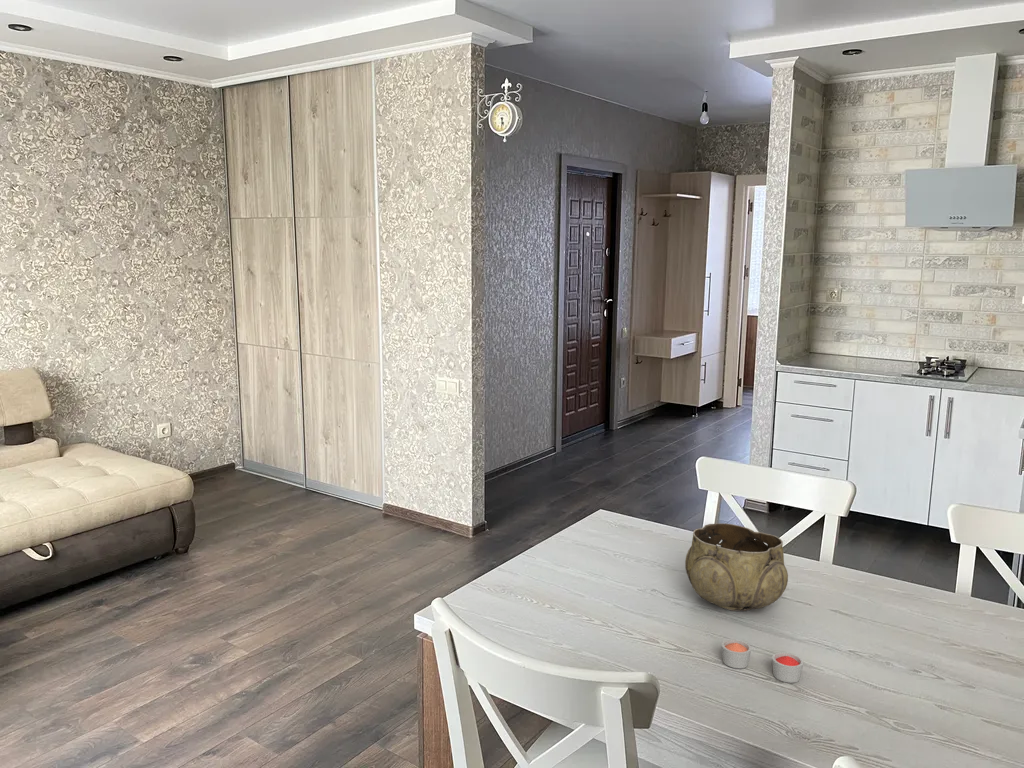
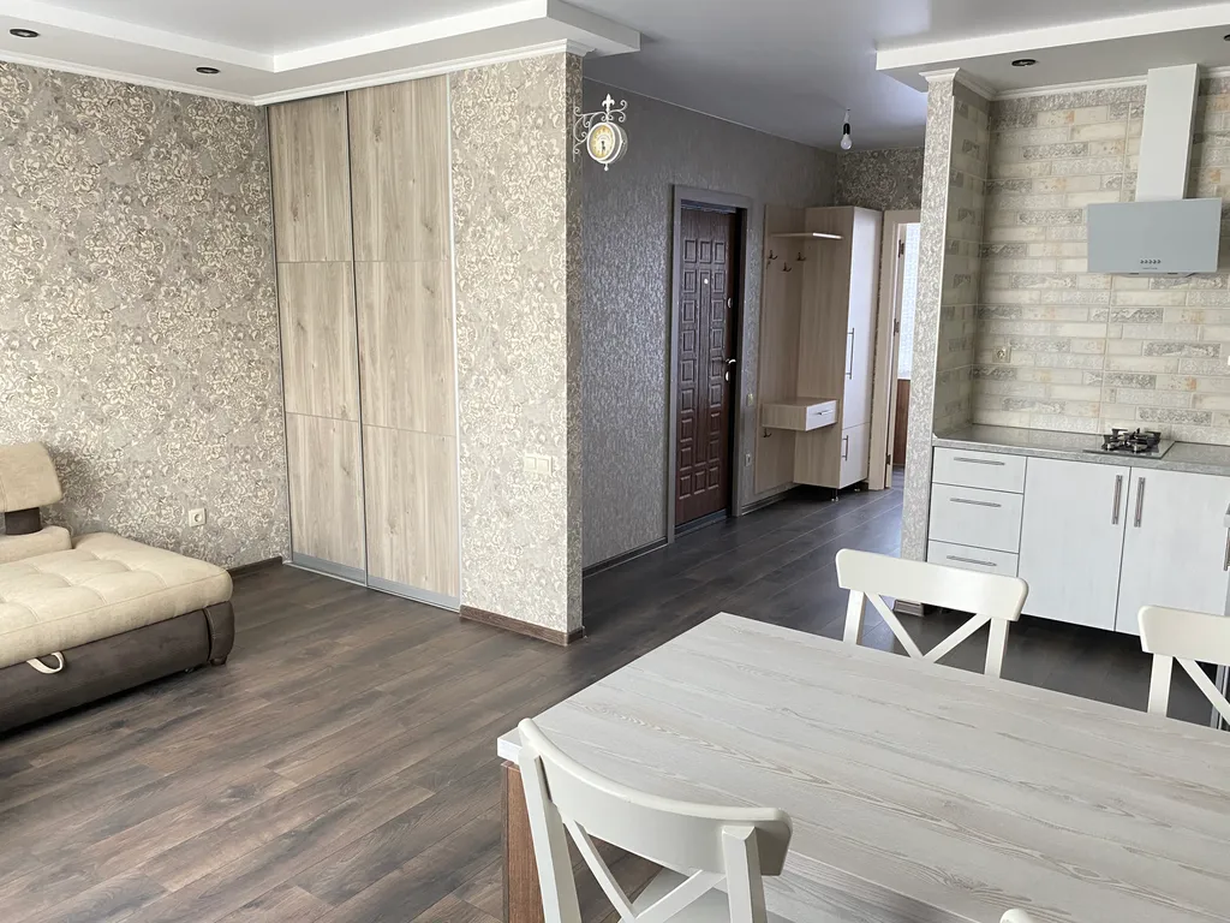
- decorative bowl (734, 569)
- candle (772, 659)
